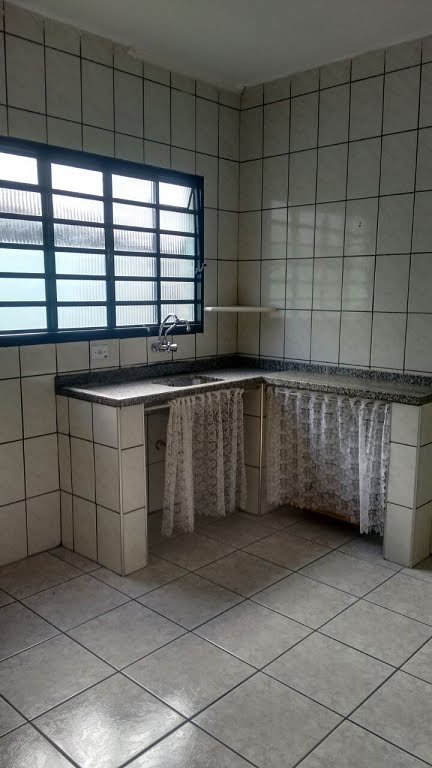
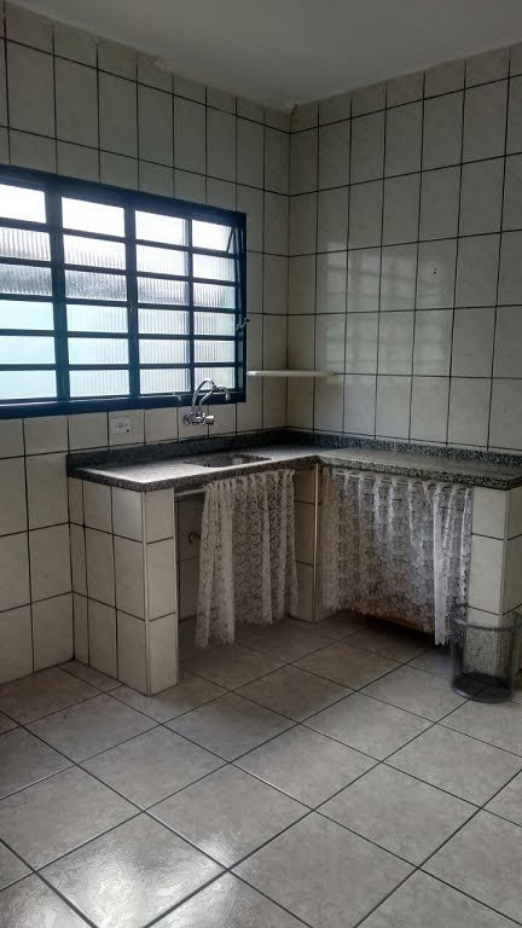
+ waste bin (483, 651)
